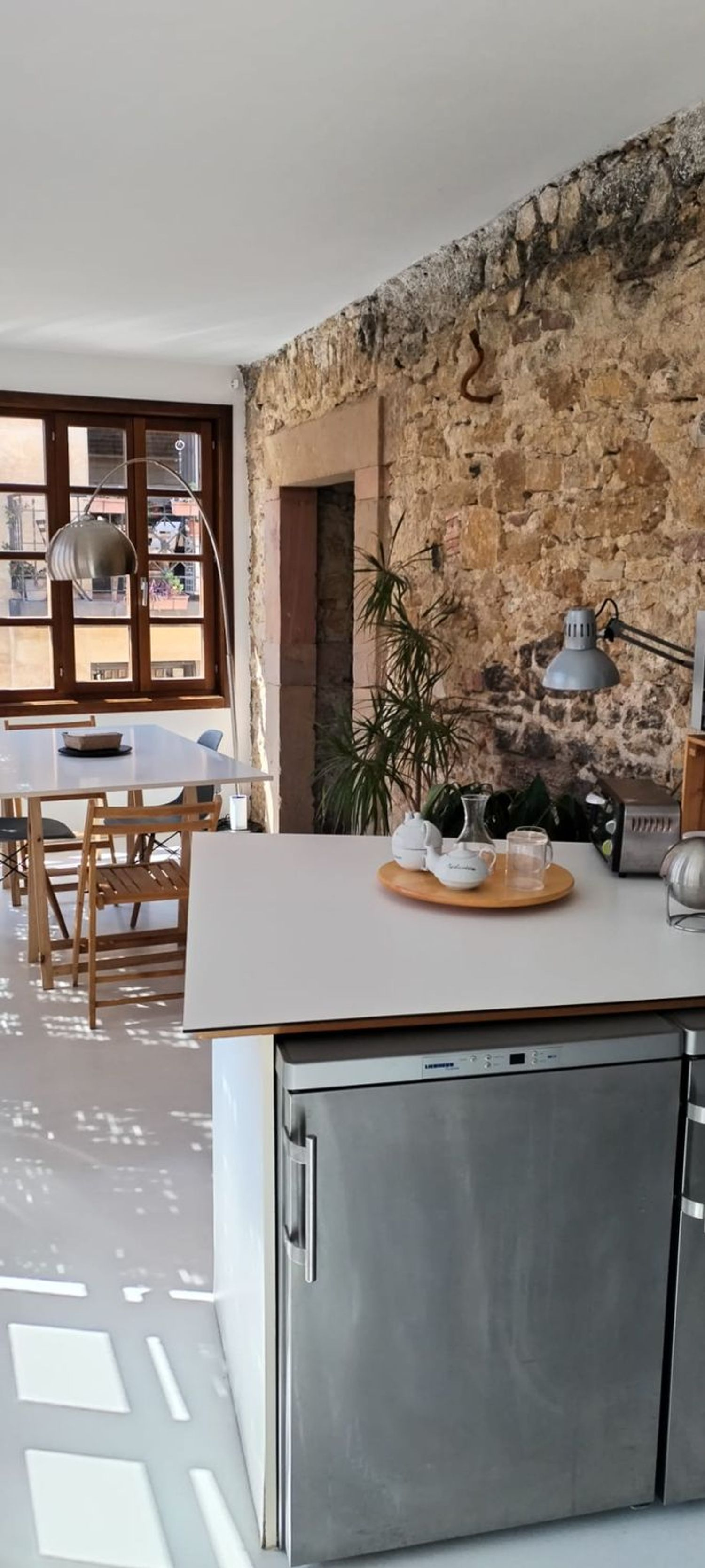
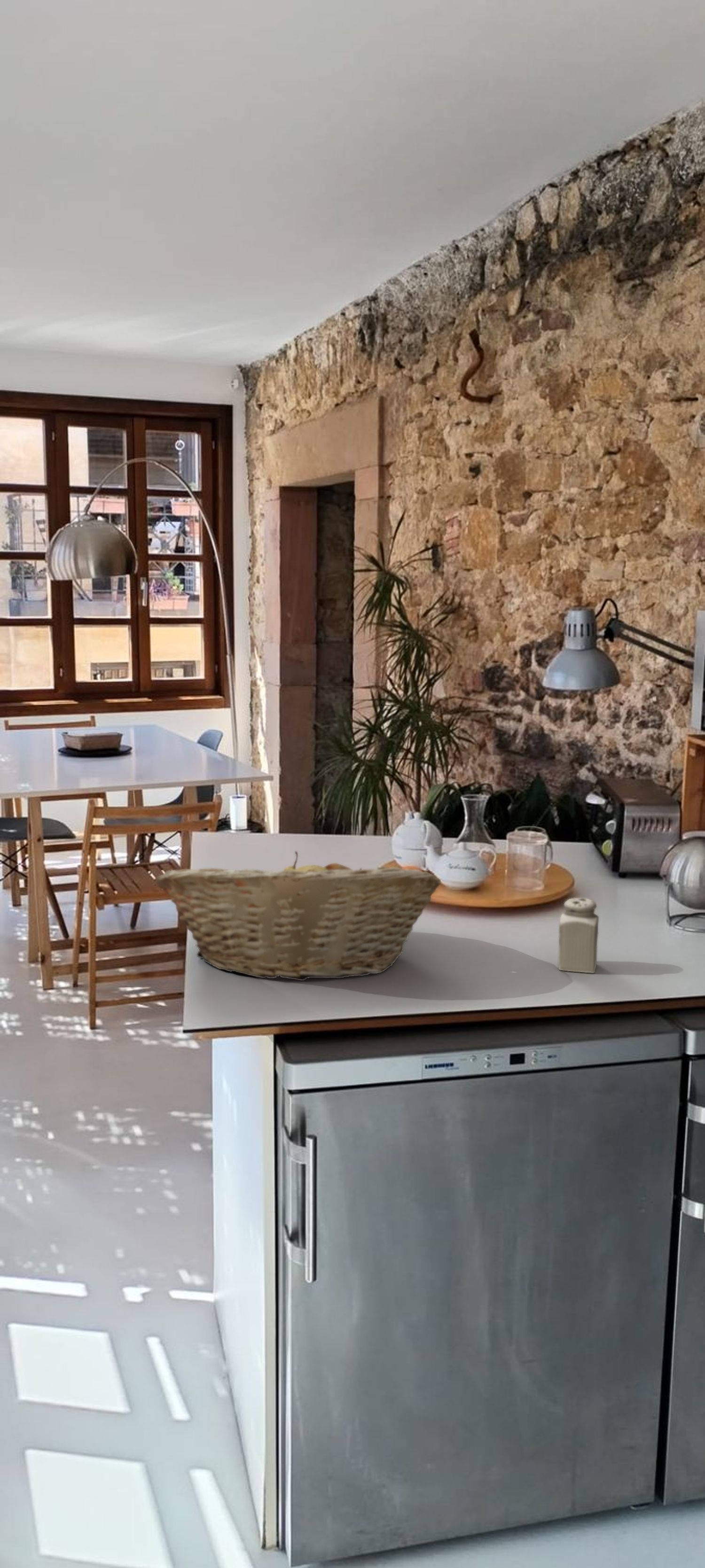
+ fruit basket (298, 902)
+ salt shaker (579, 933)
